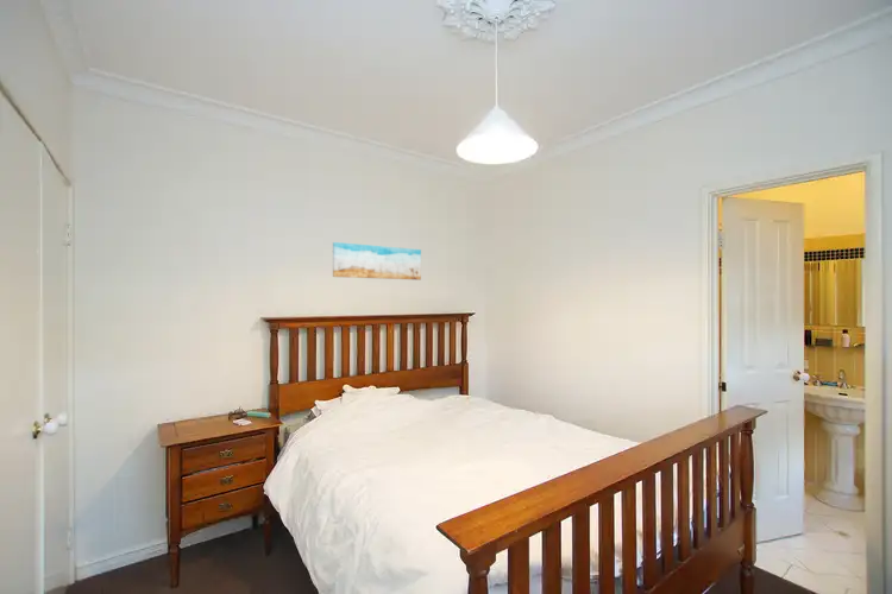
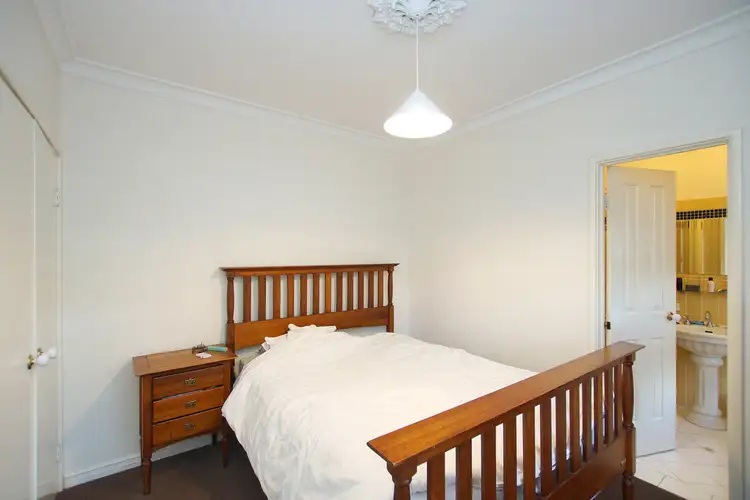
- wall art (378, 261)
